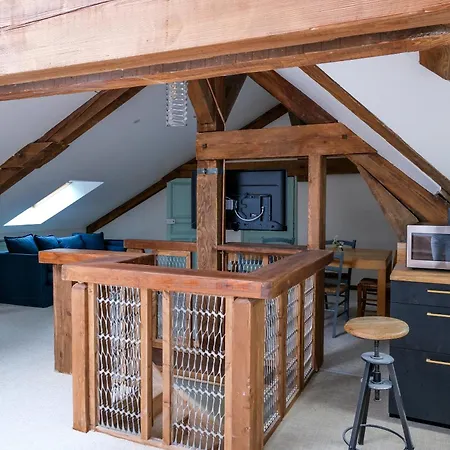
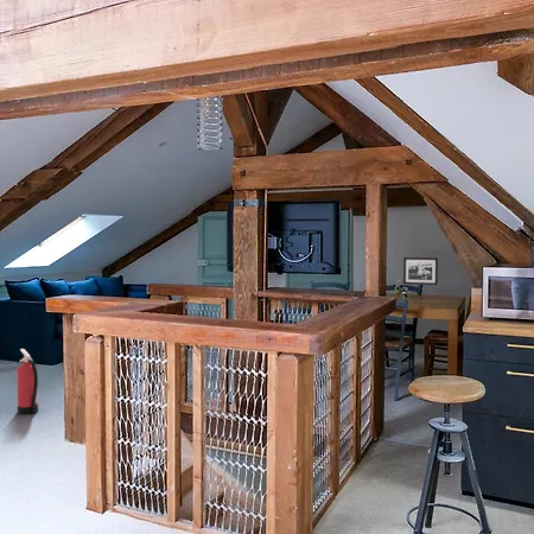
+ picture frame (420, 271)
+ fire extinguisher (27, 381)
